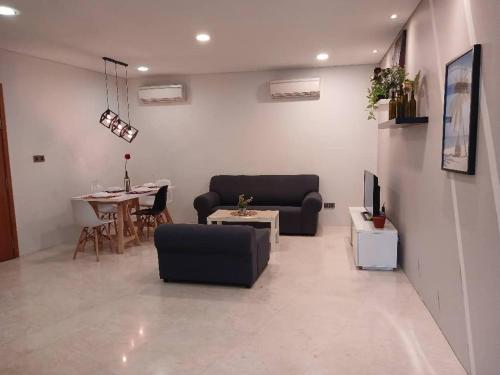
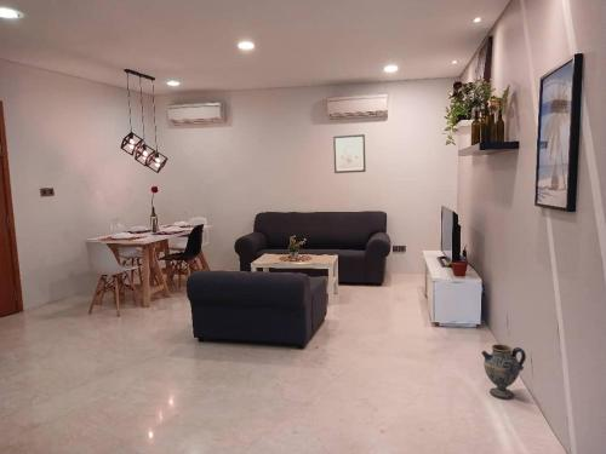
+ wall art (349, 154)
+ ceramic jug (503, 370)
